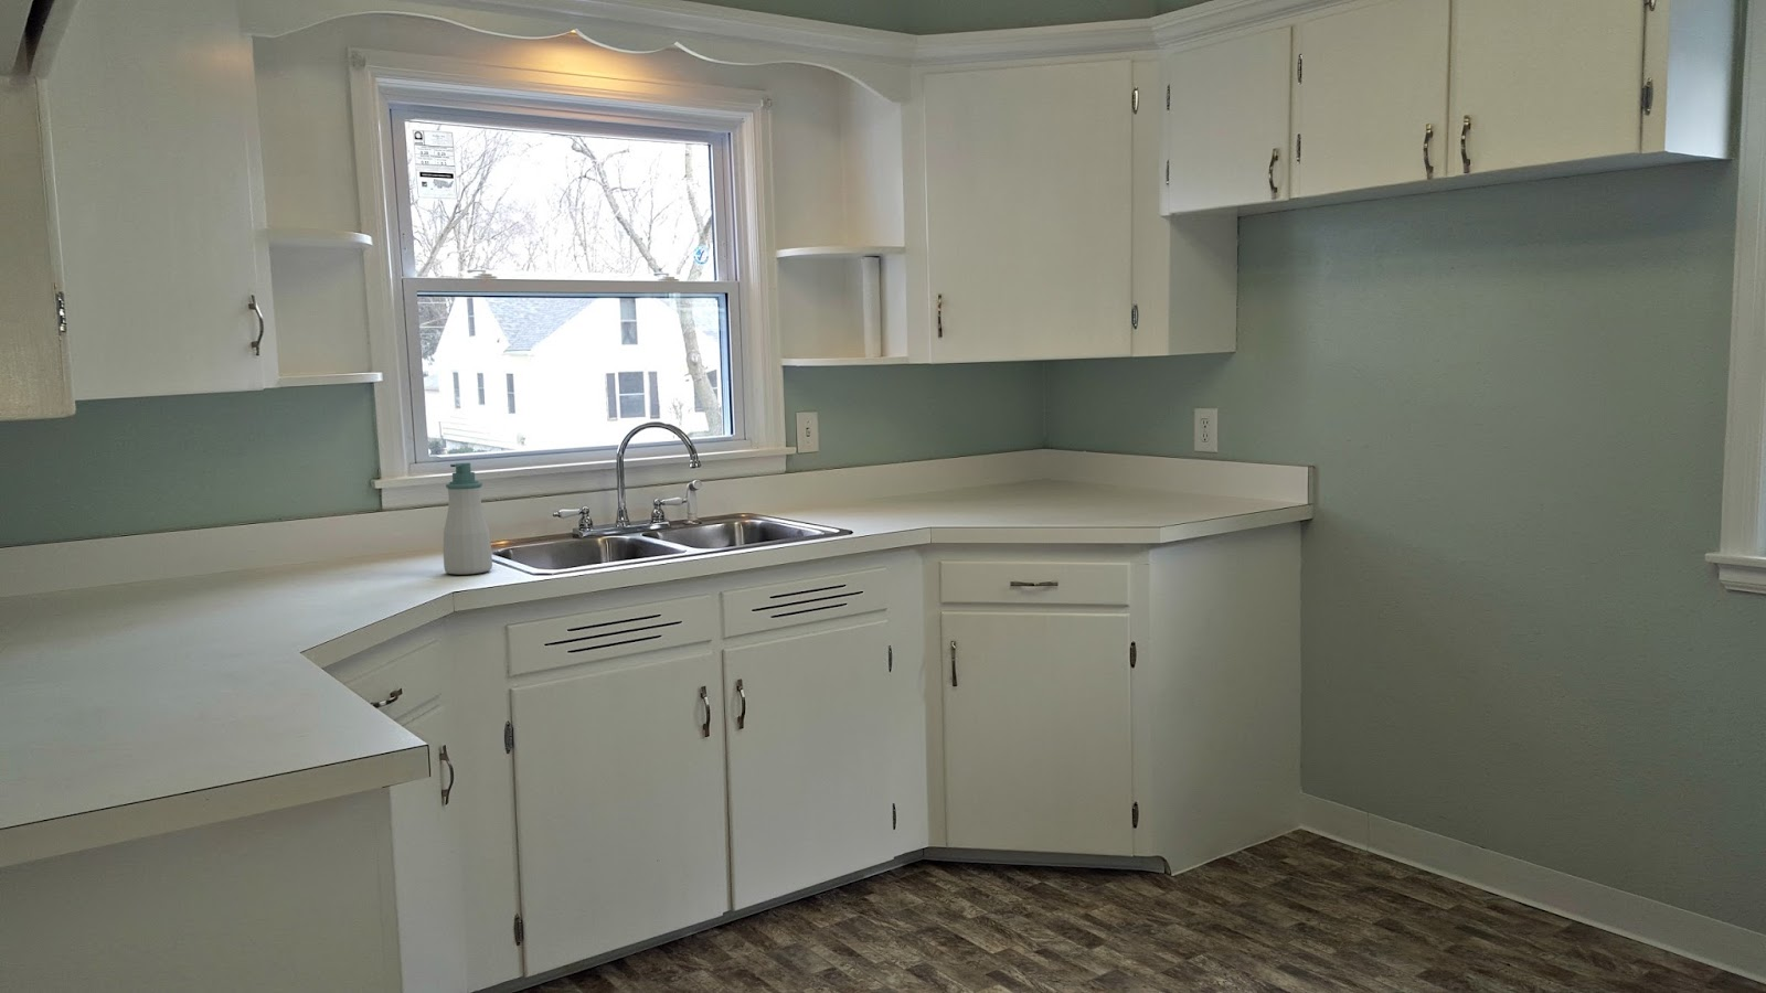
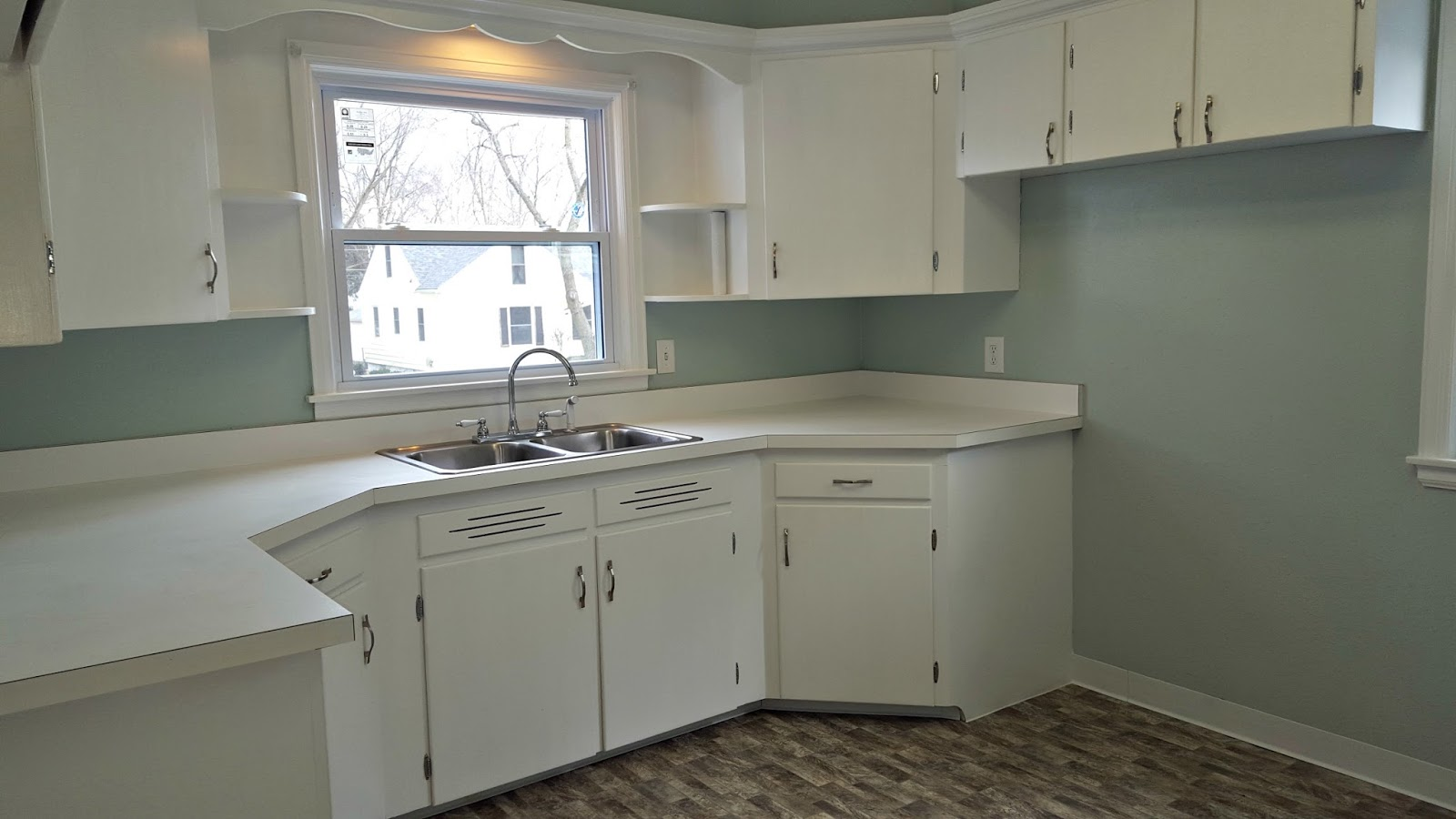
- soap bottle (465, 518)
